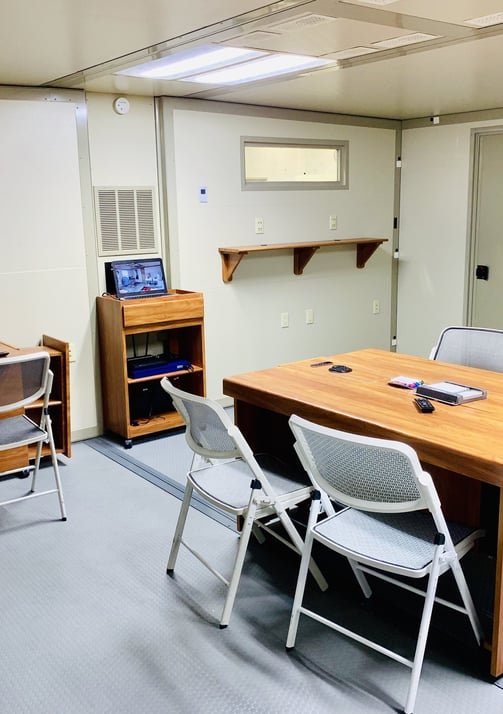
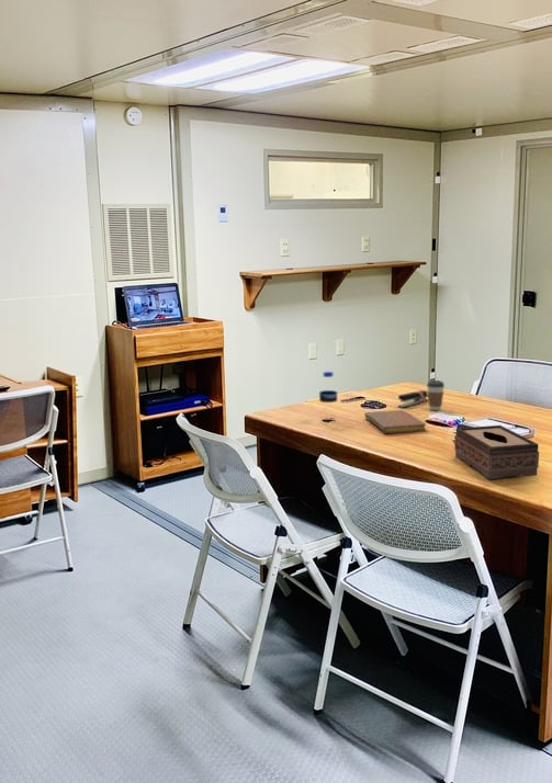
+ notebook (394, 421)
+ tissue box (495, 451)
+ coffee cup (435, 395)
+ stapler (413, 397)
+ water bottle (328, 397)
